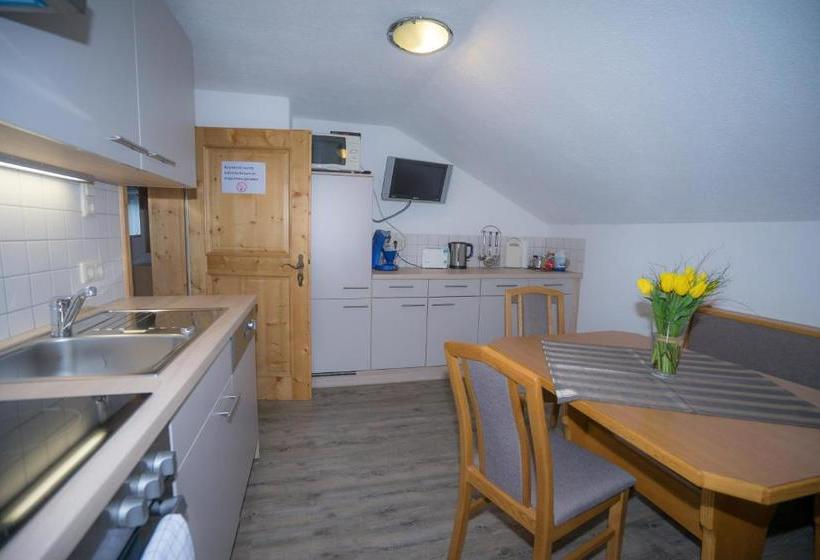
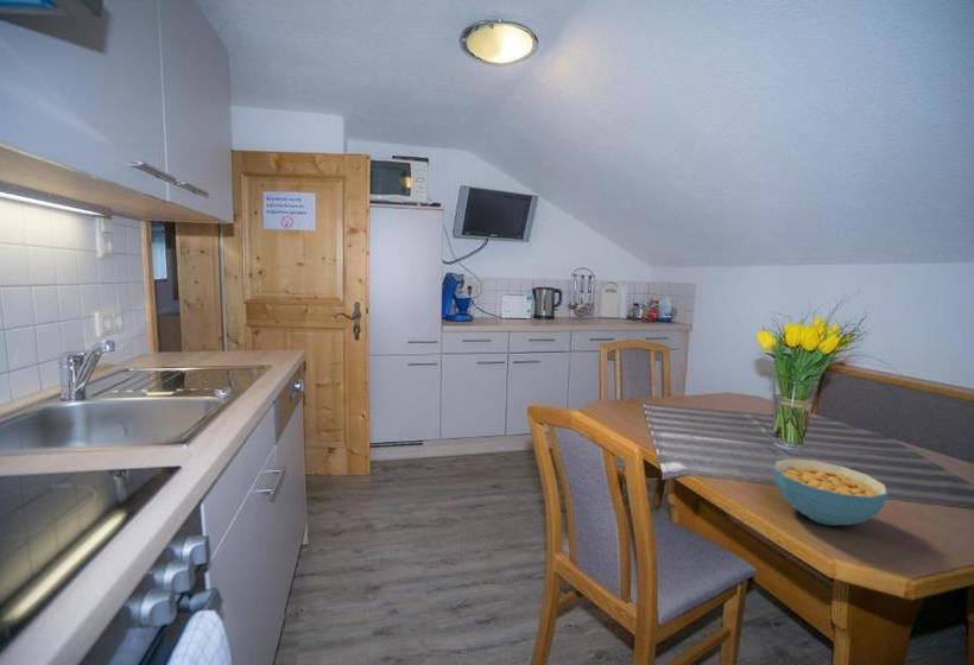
+ cereal bowl (824, 496)
